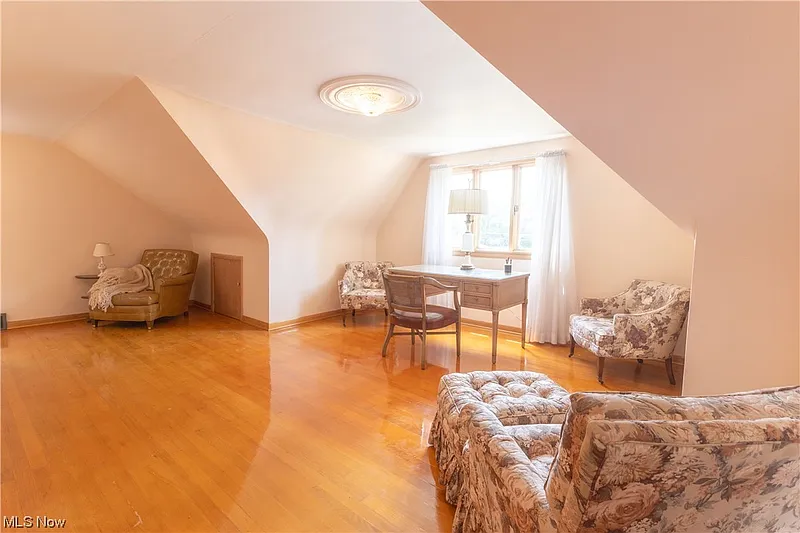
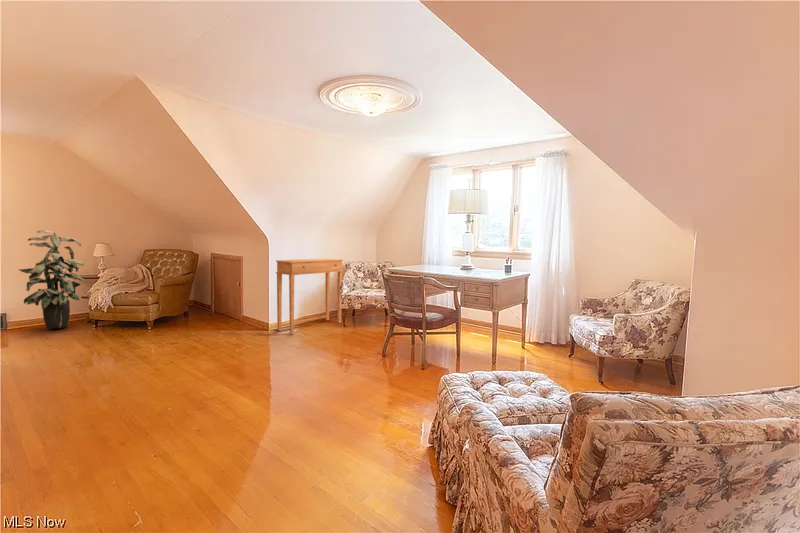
+ indoor plant (52, 279)
+ side table (325, 293)
